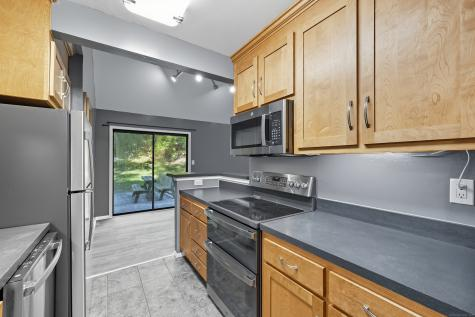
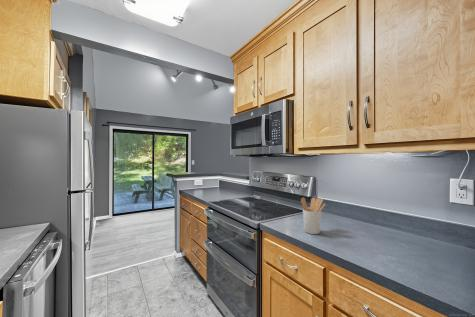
+ utensil holder (313, 214)
